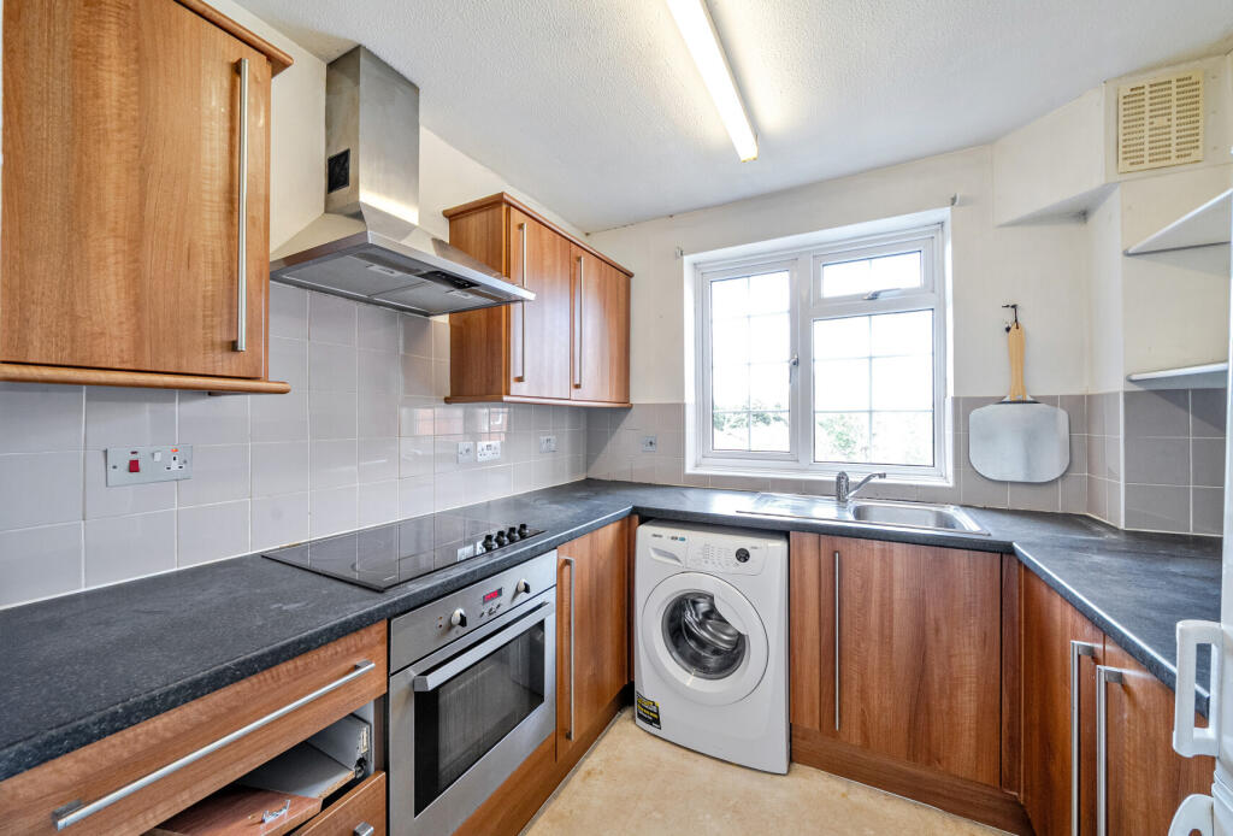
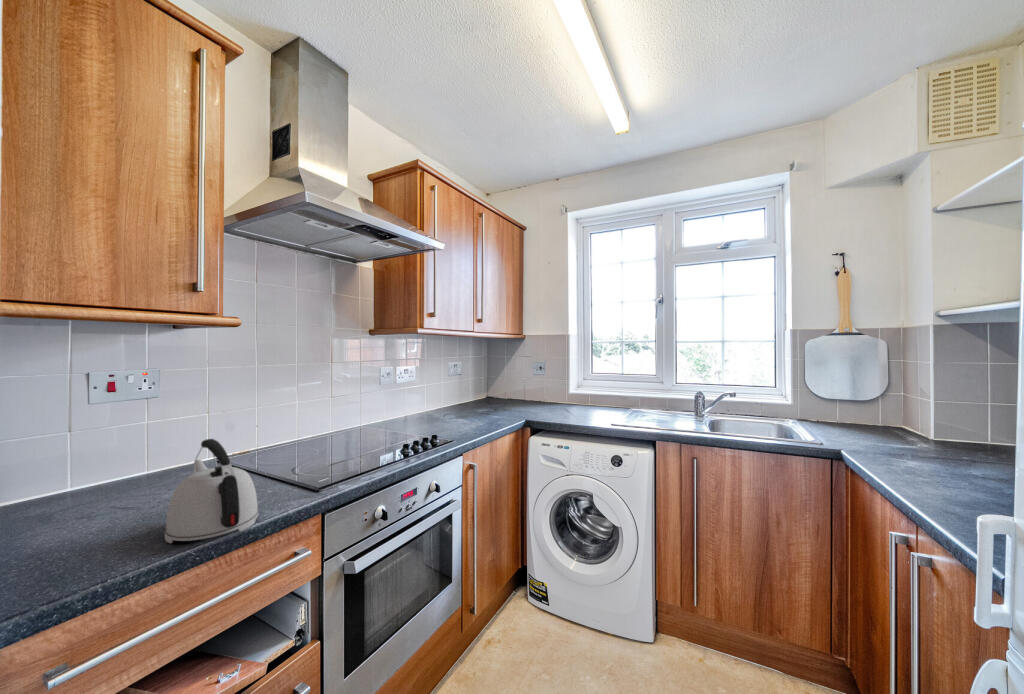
+ kettle (213, 483)
